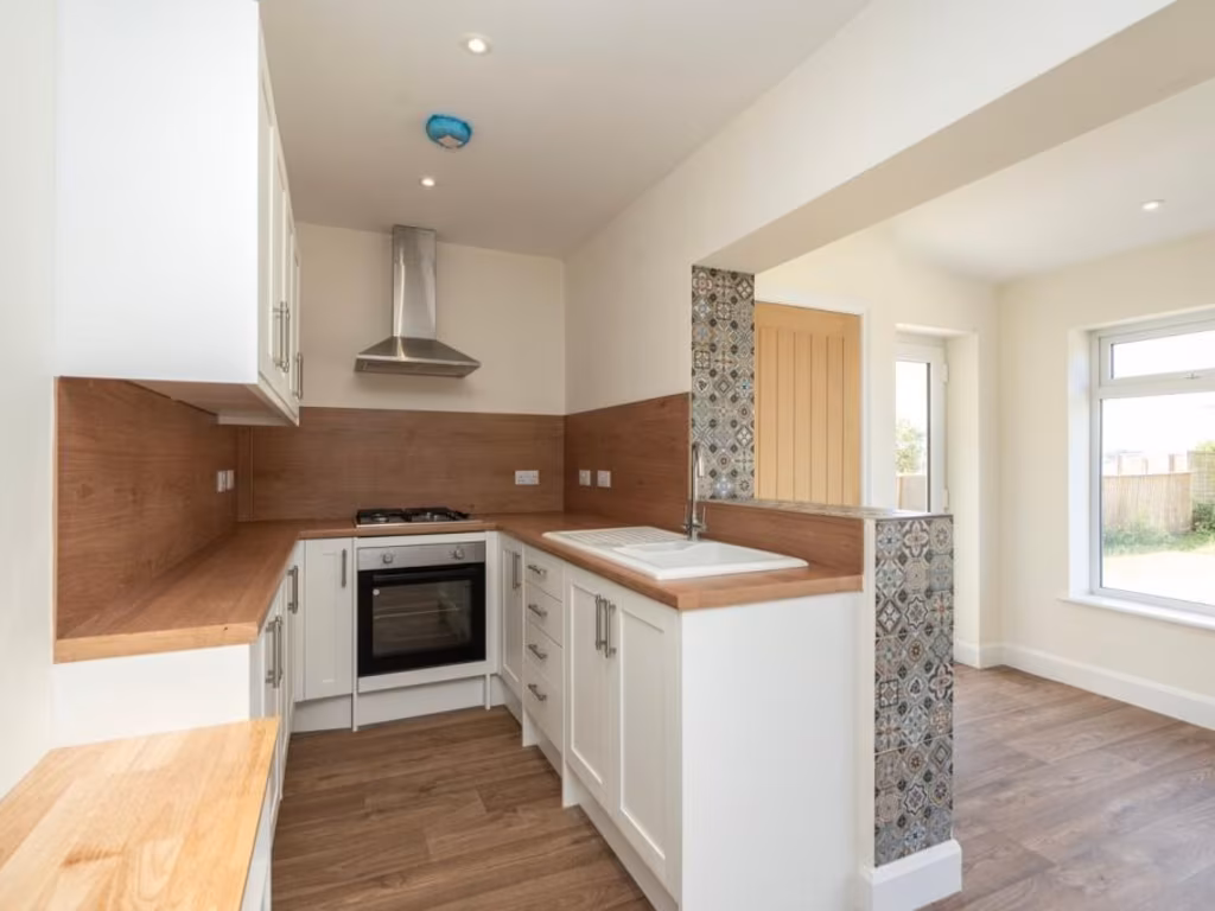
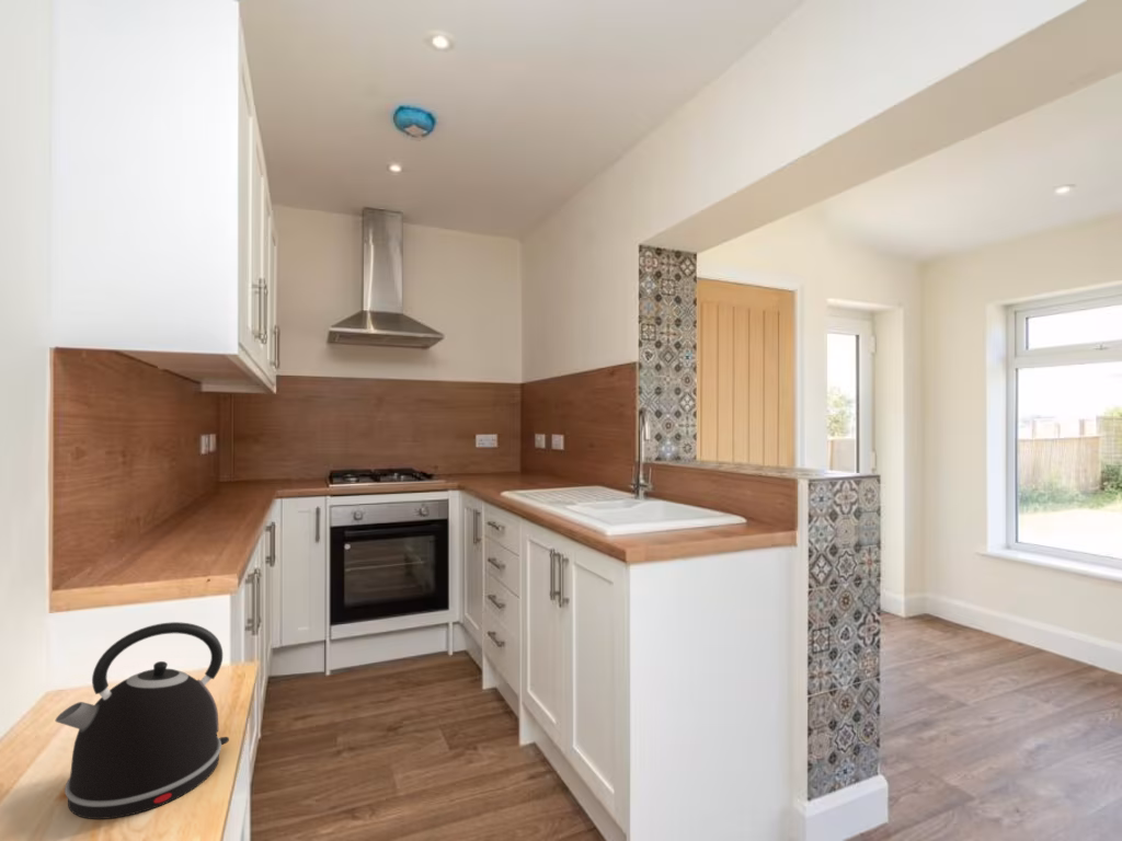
+ kettle (149, 701)
